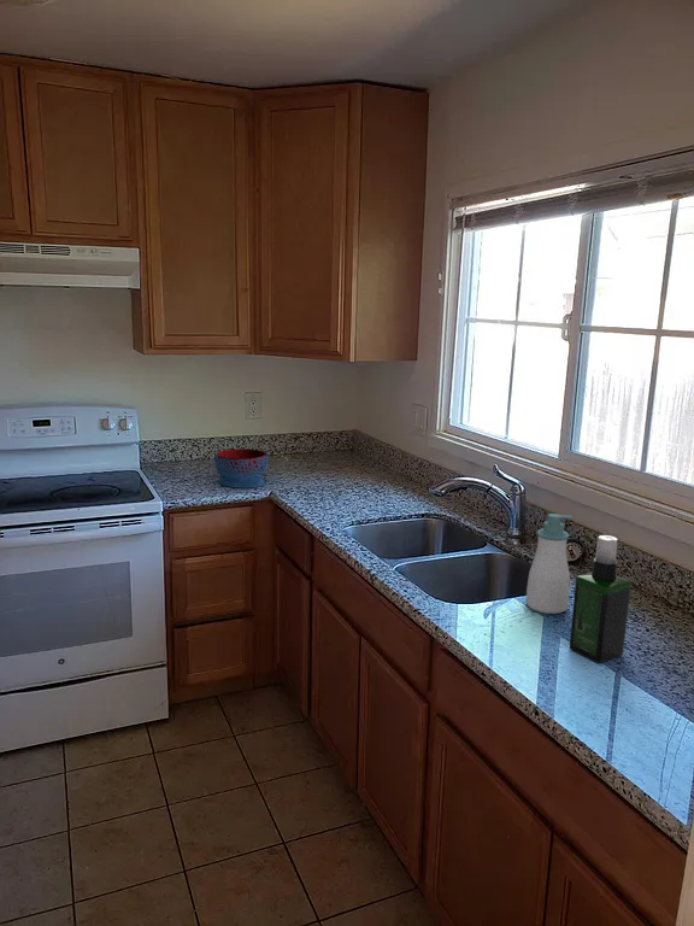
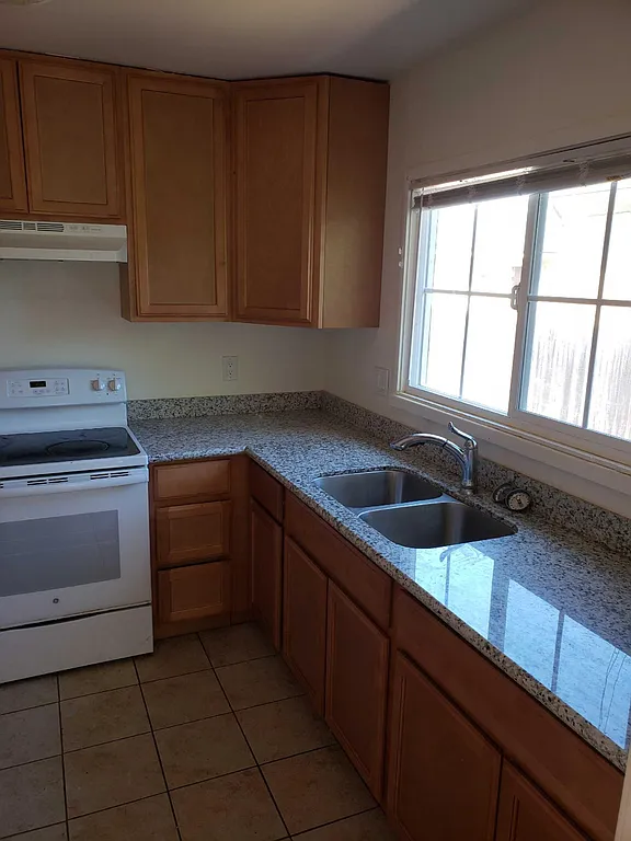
- spray bottle (601, 596)
- soap bottle (549, 561)
- bowl (241, 467)
